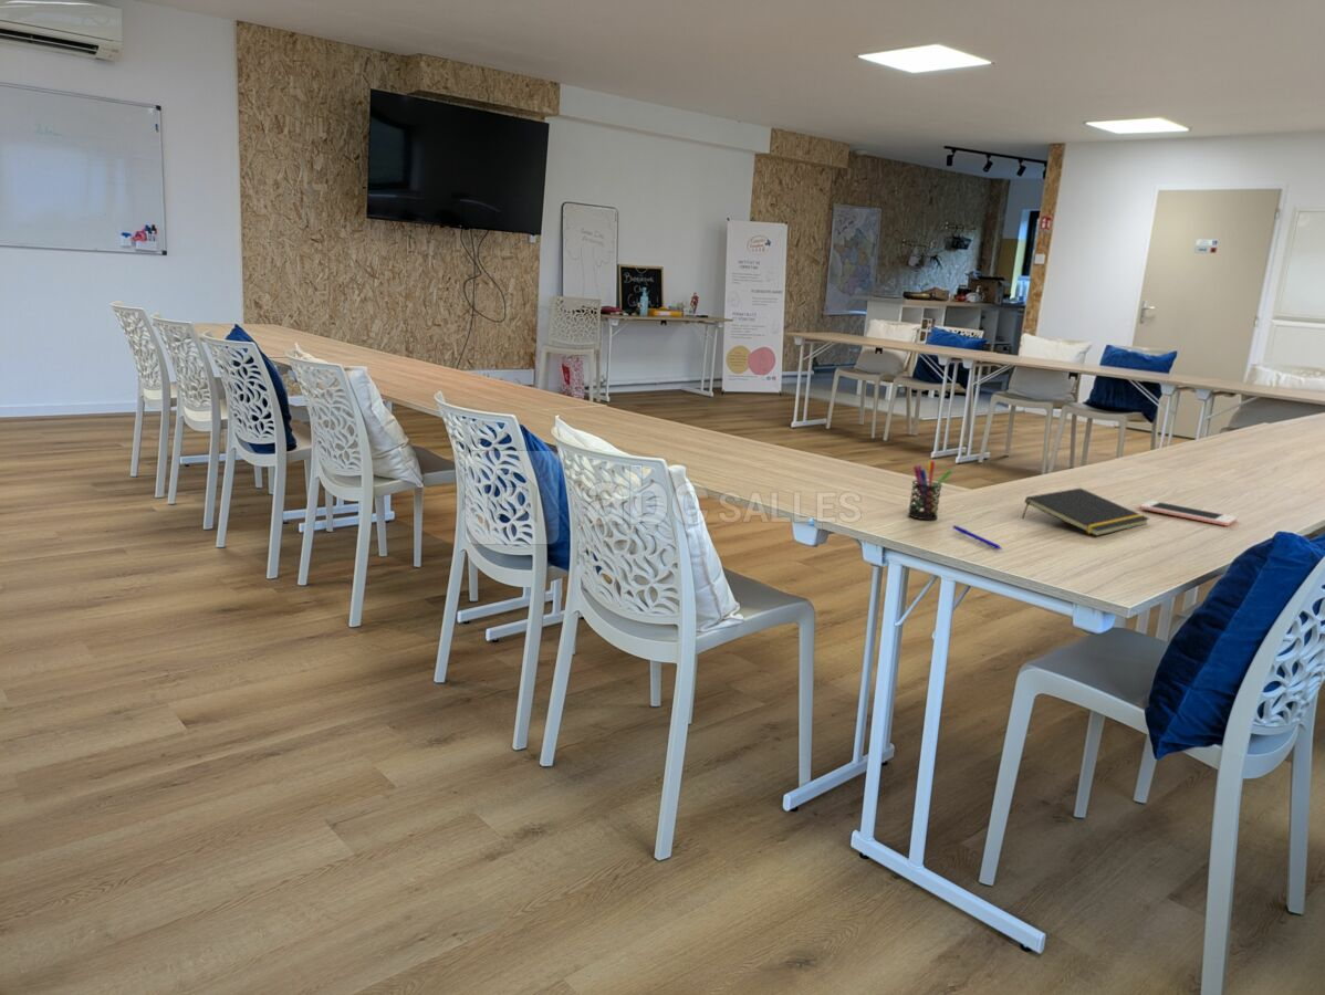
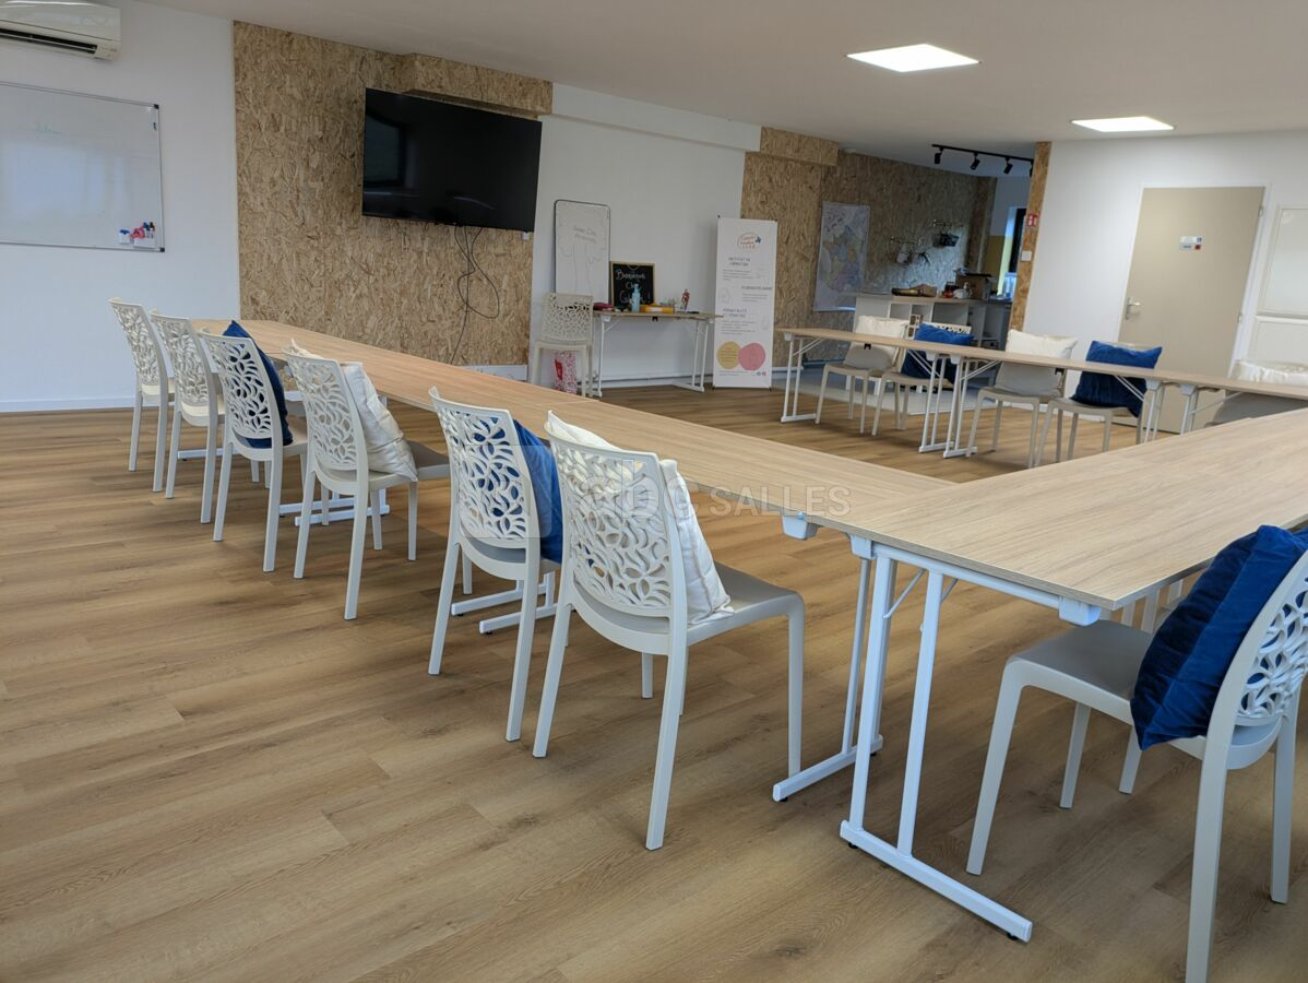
- pen holder (930, 488)
- cell phone (1188, 512)
- pen (977, 537)
- notepad (1087, 510)
